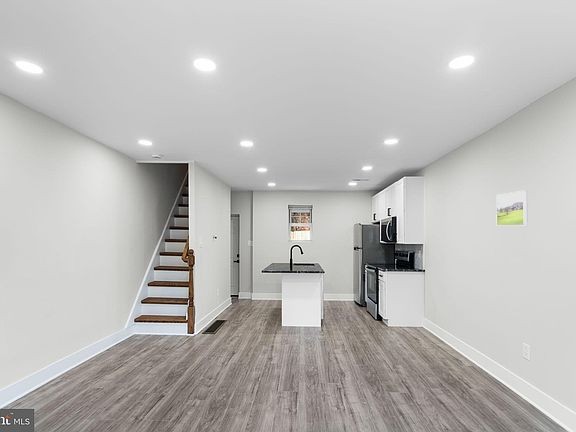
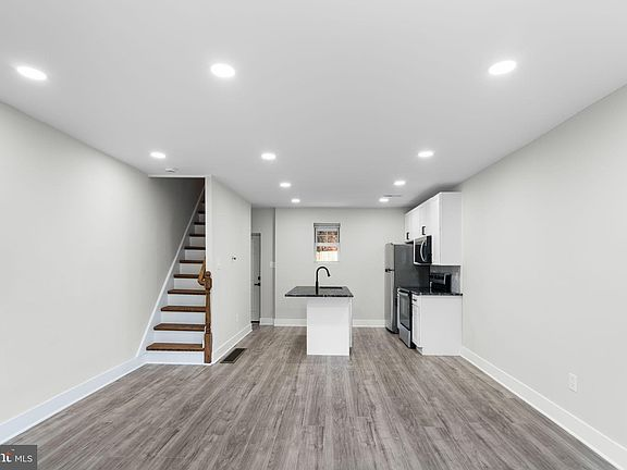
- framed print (510, 209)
